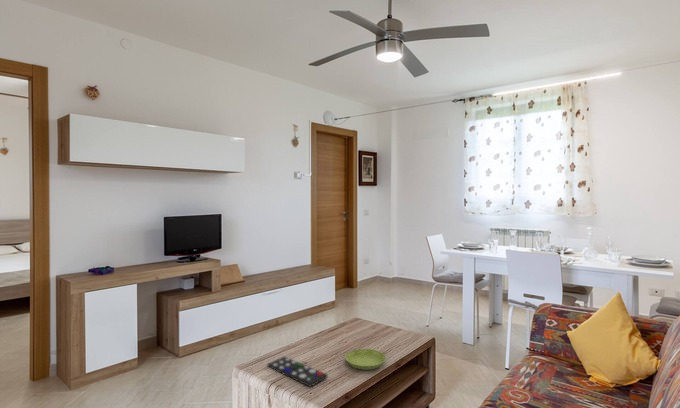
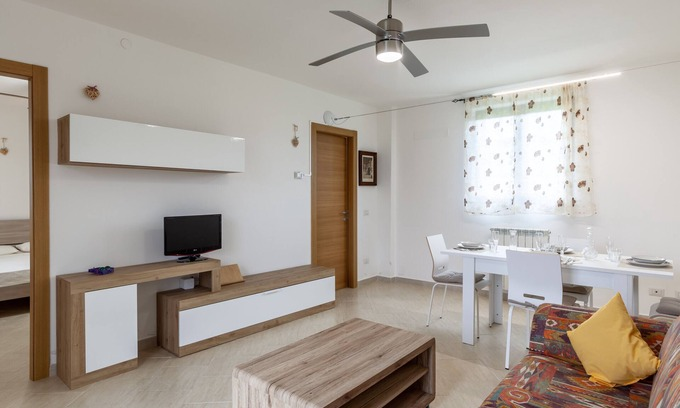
- saucer (365, 359)
- remote control (296, 369)
